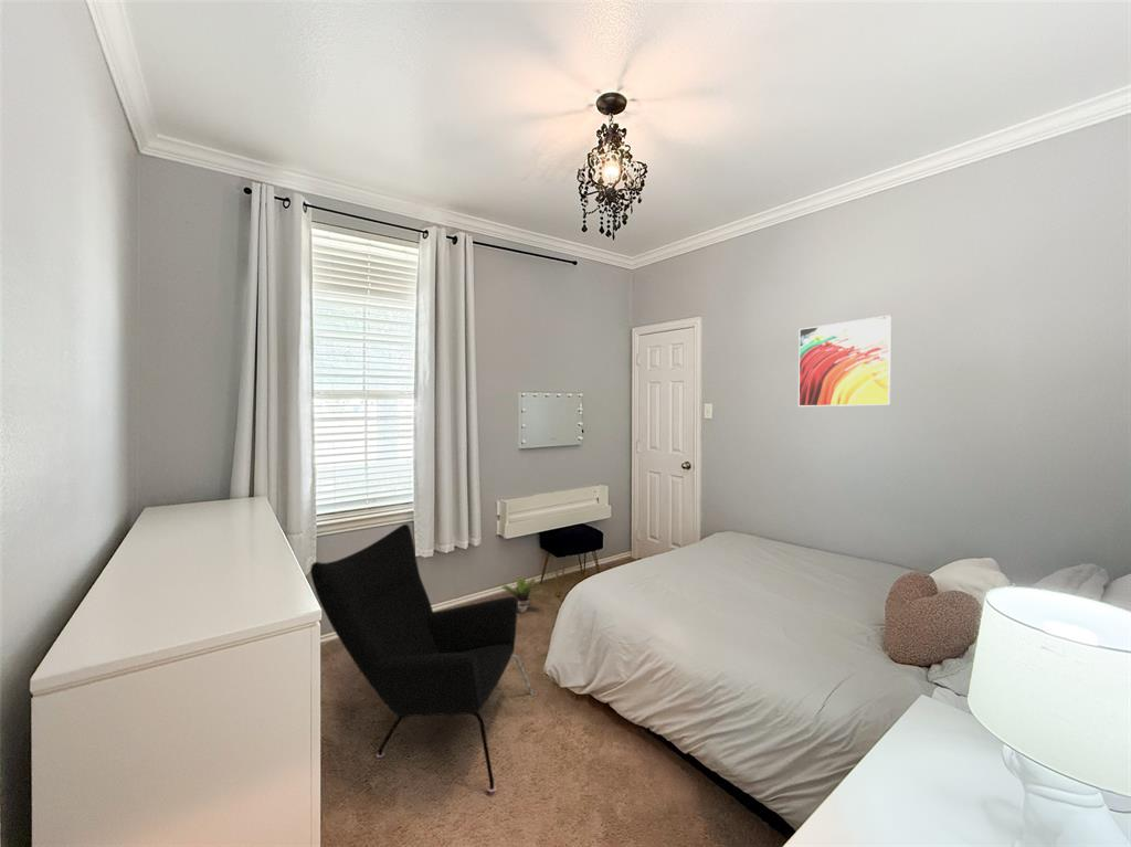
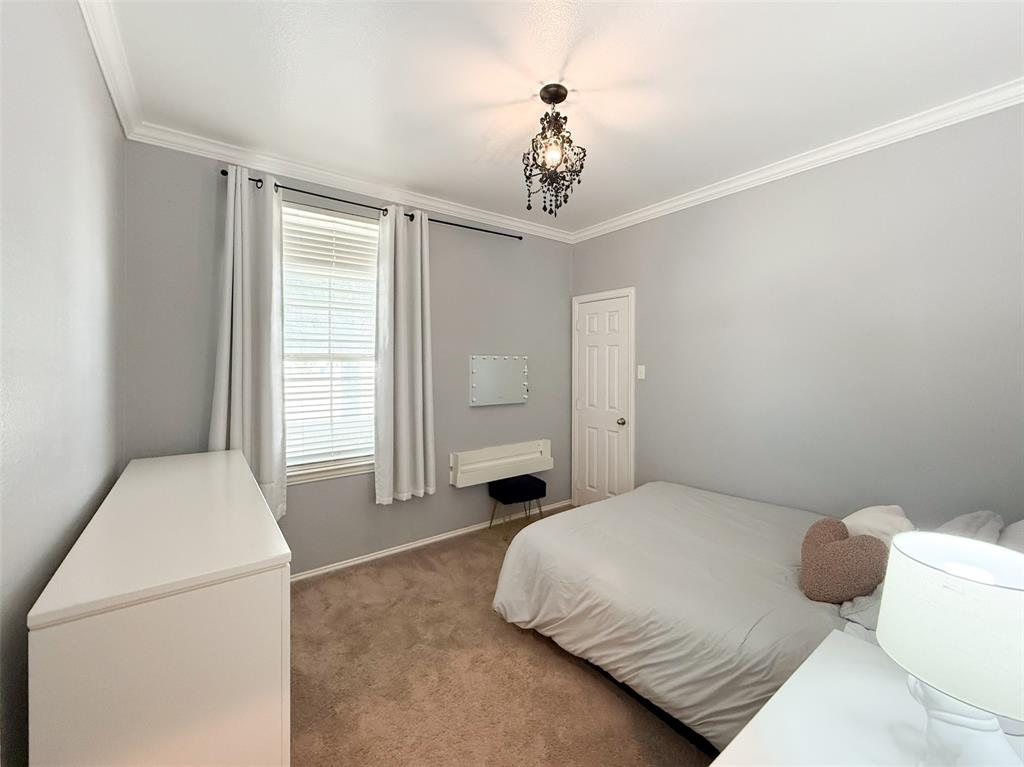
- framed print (842, 363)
- armchair (430, 634)
- potted plant (522, 595)
